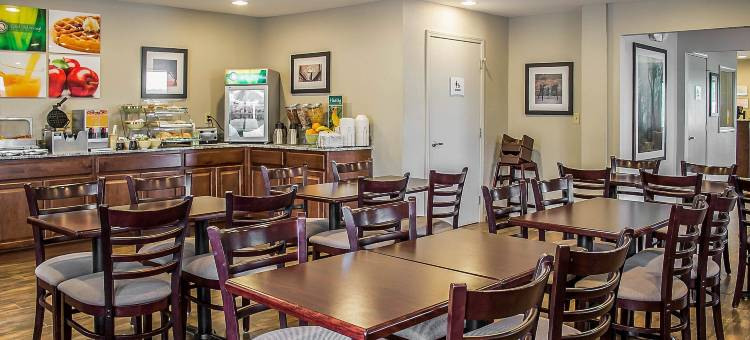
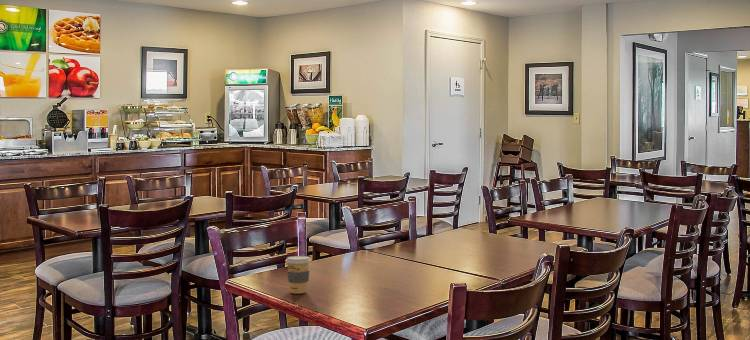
+ coffee cup (298, 274)
